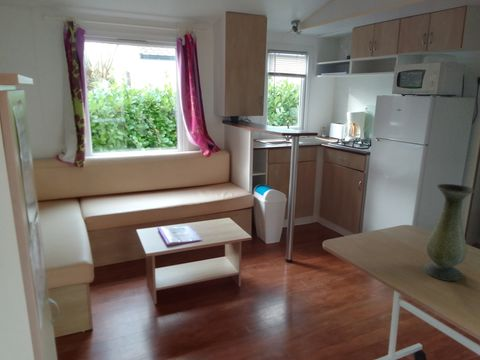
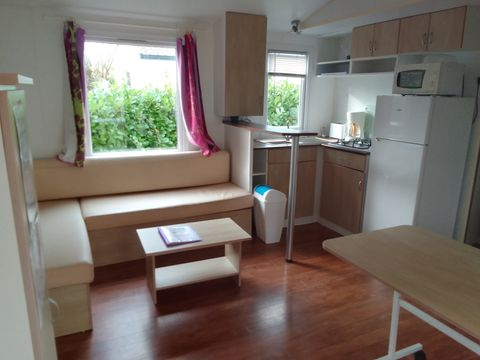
- vase (448, 231)
